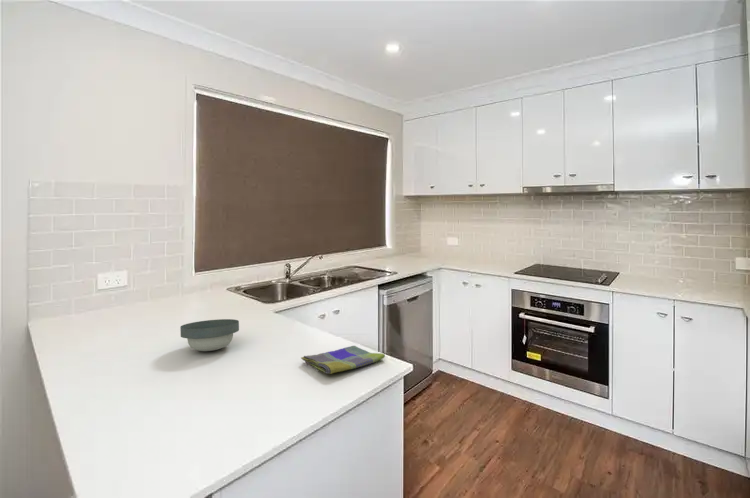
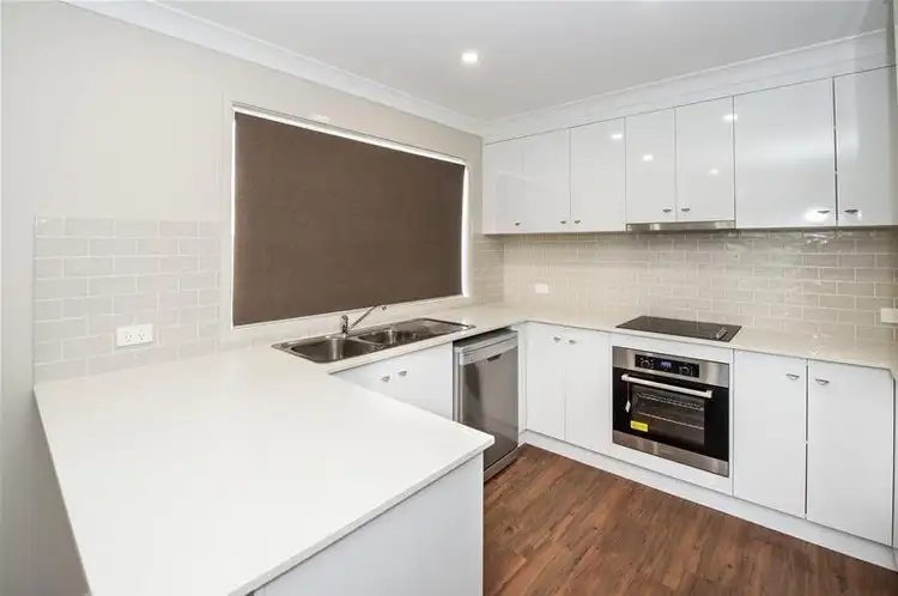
- dish towel (343, 358)
- bowl (210, 336)
